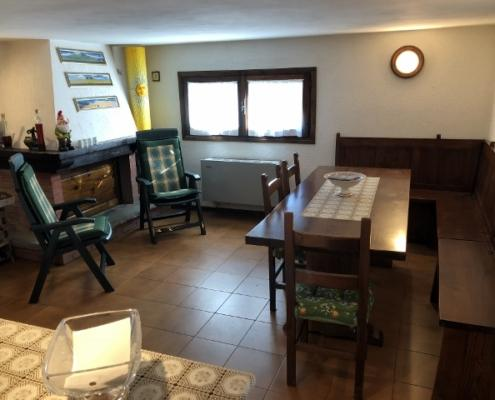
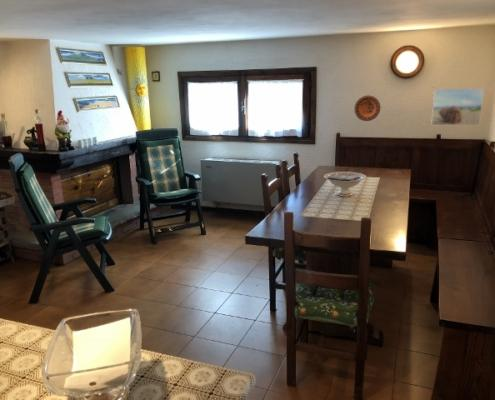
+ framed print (456, 107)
+ decorative plate (367, 108)
